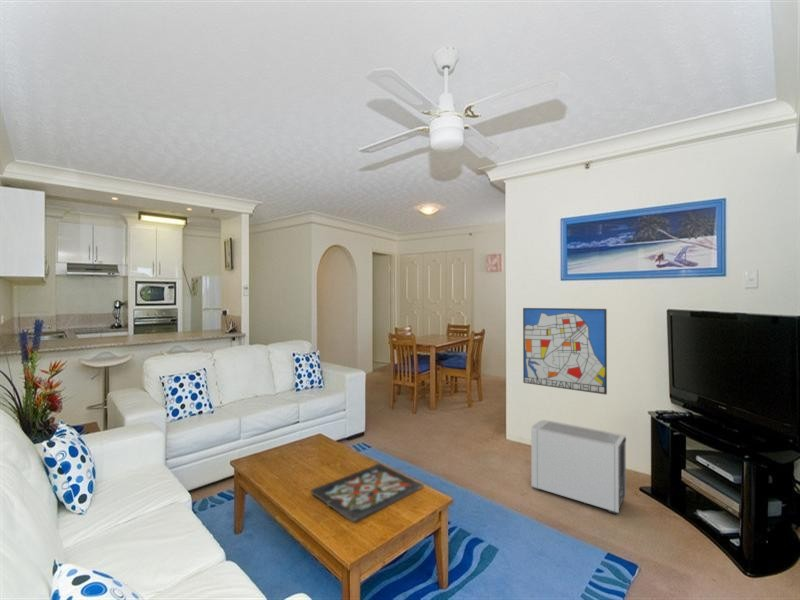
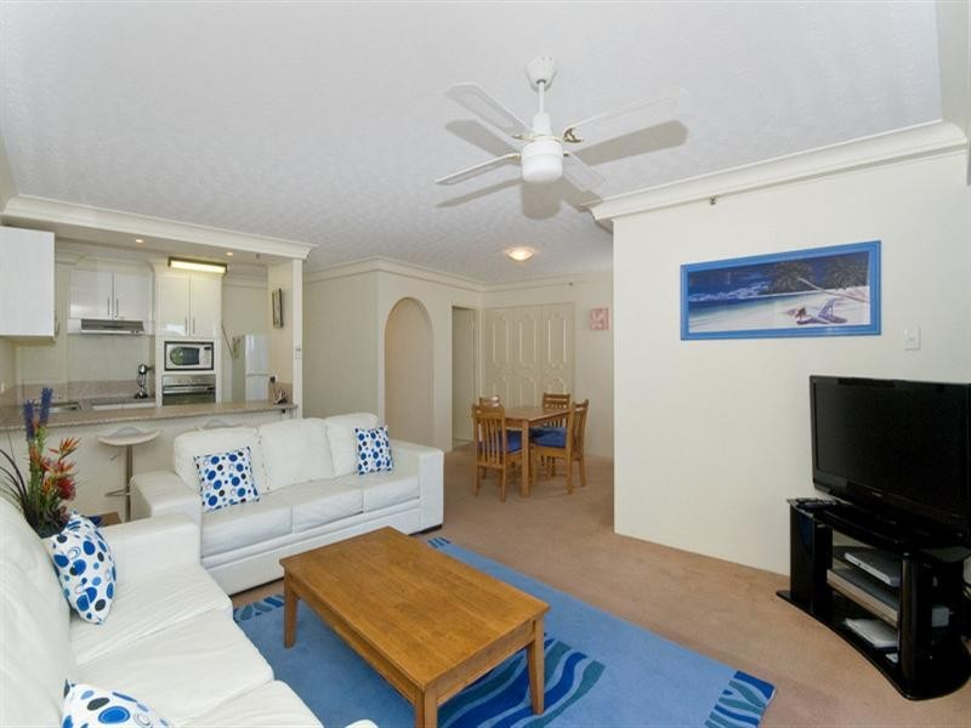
- wall art (562, 348)
- decorative tray (368, 489)
- air purifier (576, 462)
